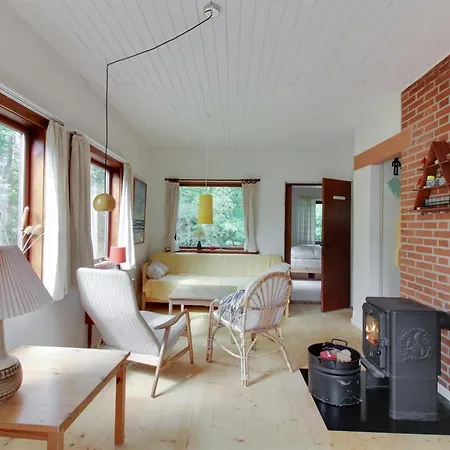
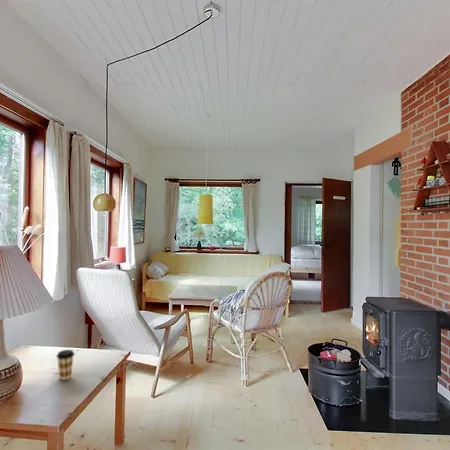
+ coffee cup (65, 364)
